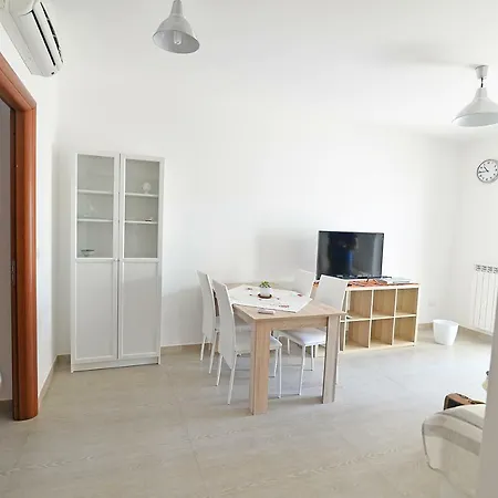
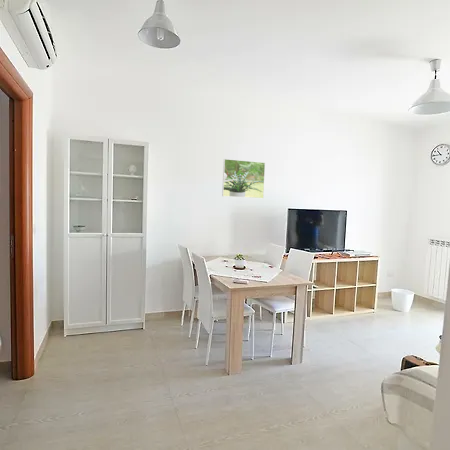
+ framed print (244, 179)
